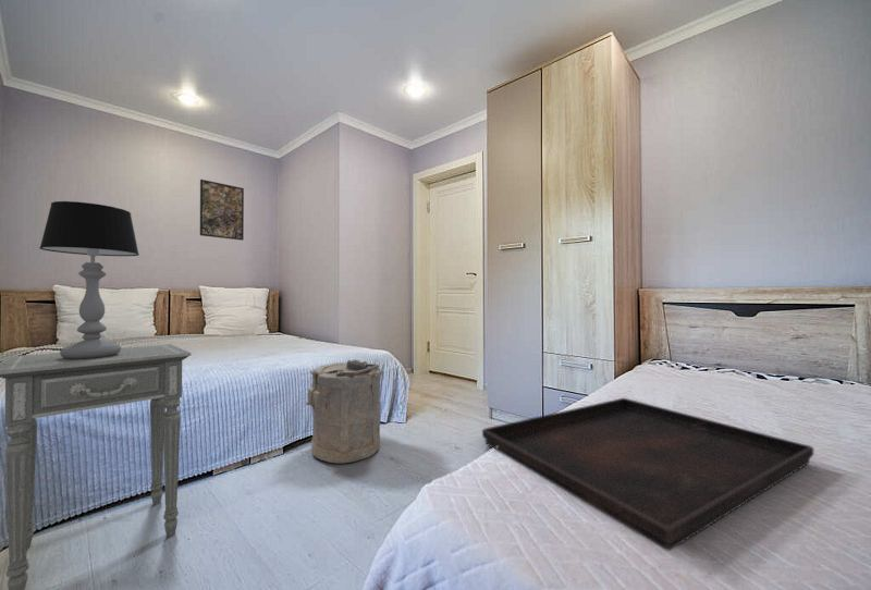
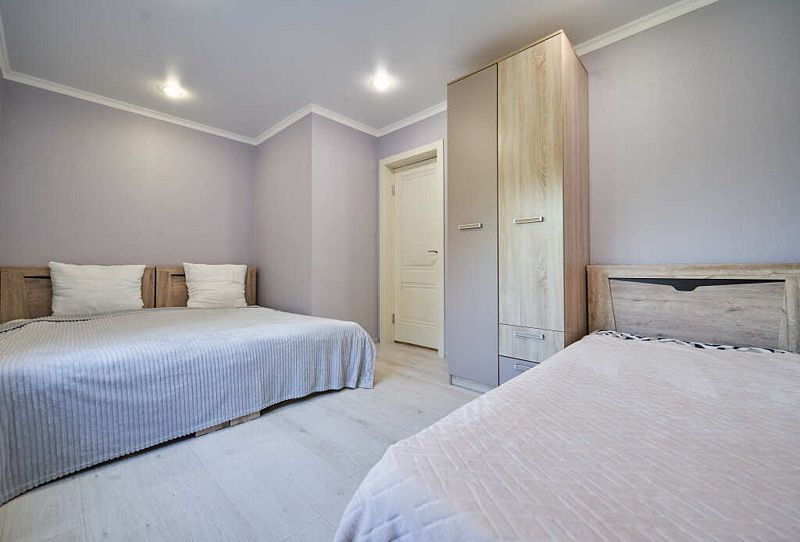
- side table (93, 408)
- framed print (222, 210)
- serving tray (637, 445)
- laundry hamper (343, 405)
- table lamp (91, 282)
